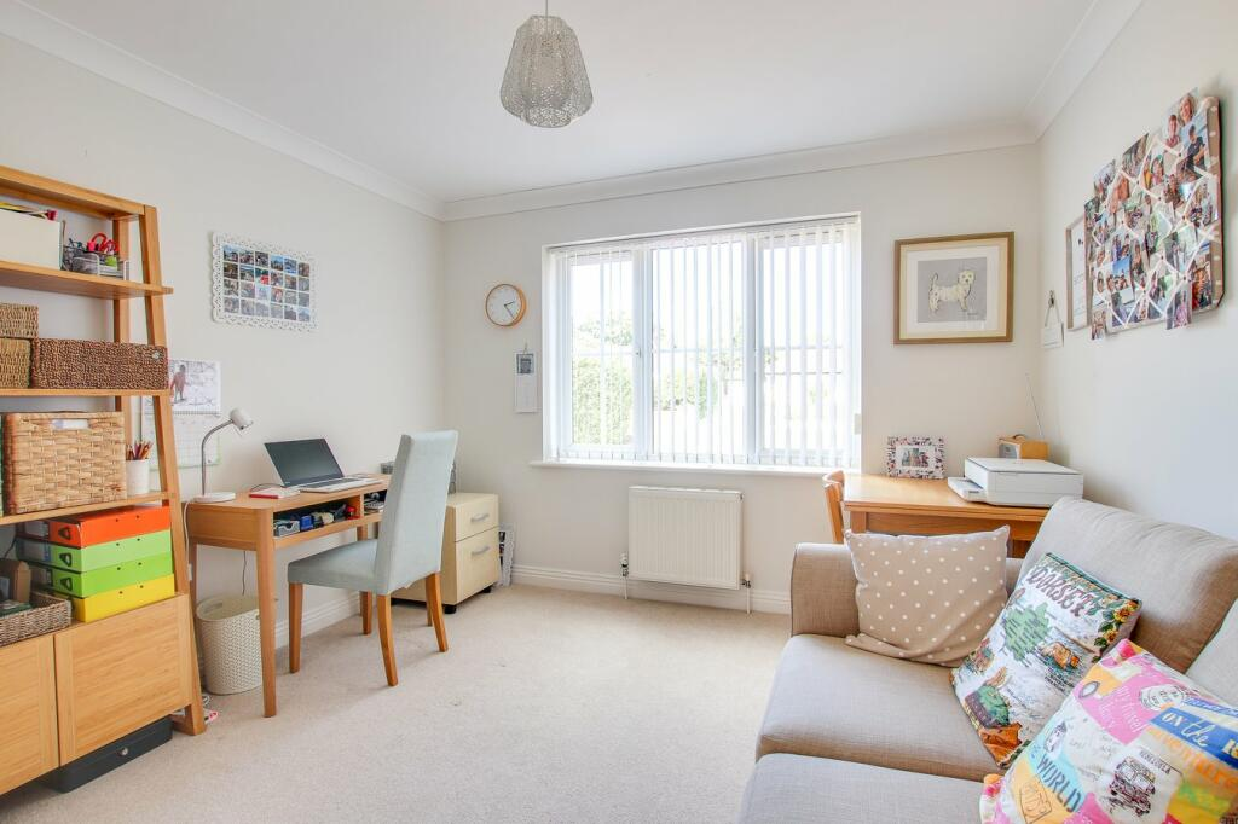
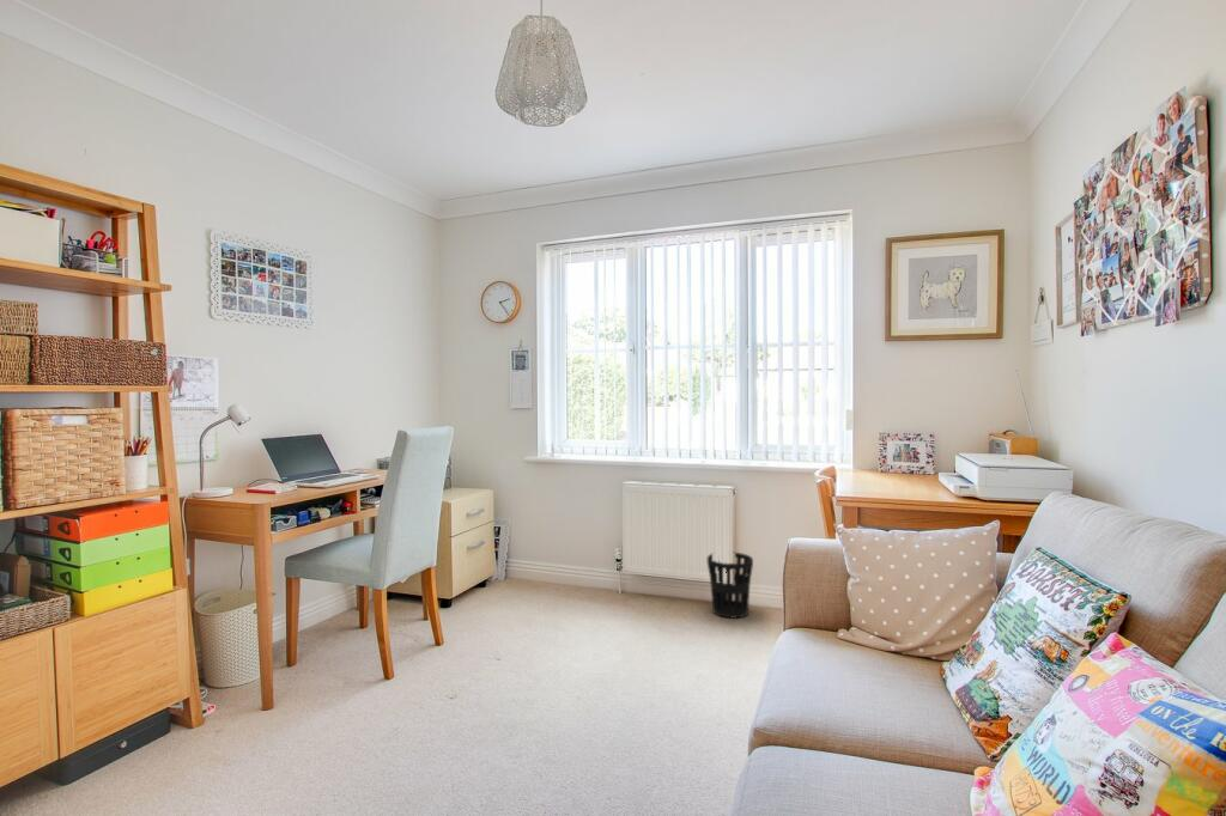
+ wastebasket (729, 584)
